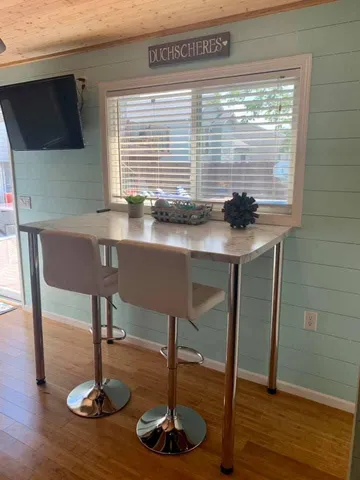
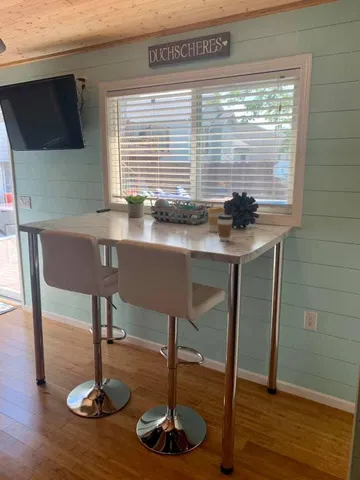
+ coffee cup (224, 227)
+ coffee cup (215, 218)
